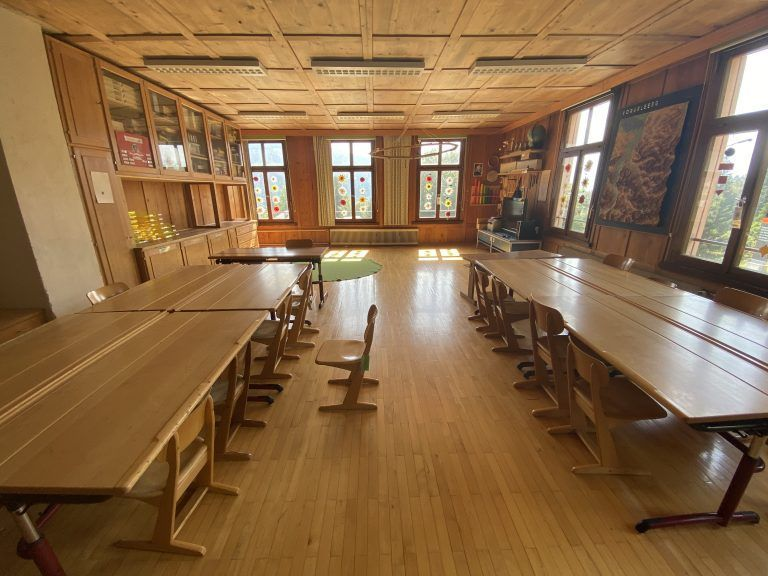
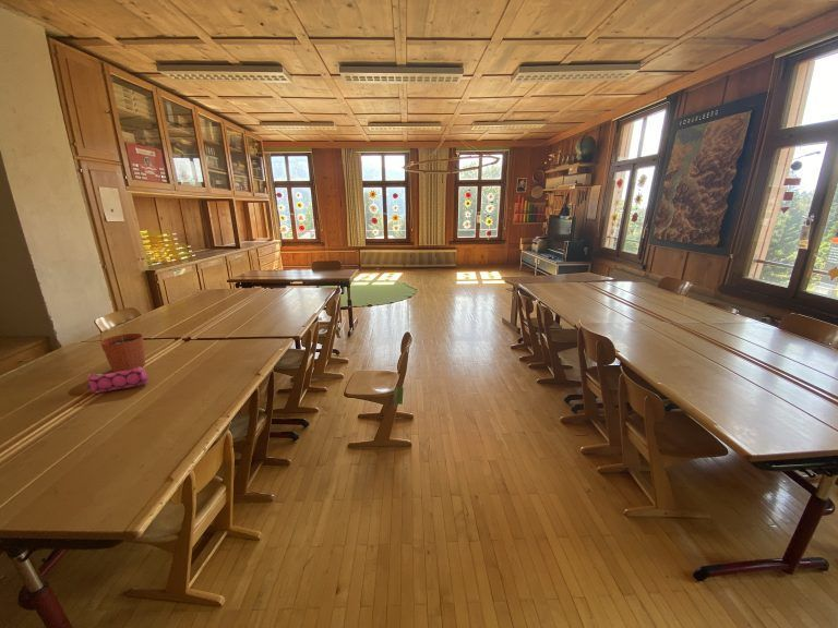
+ pencil case (118, 378)
+ plant pot (123, 346)
